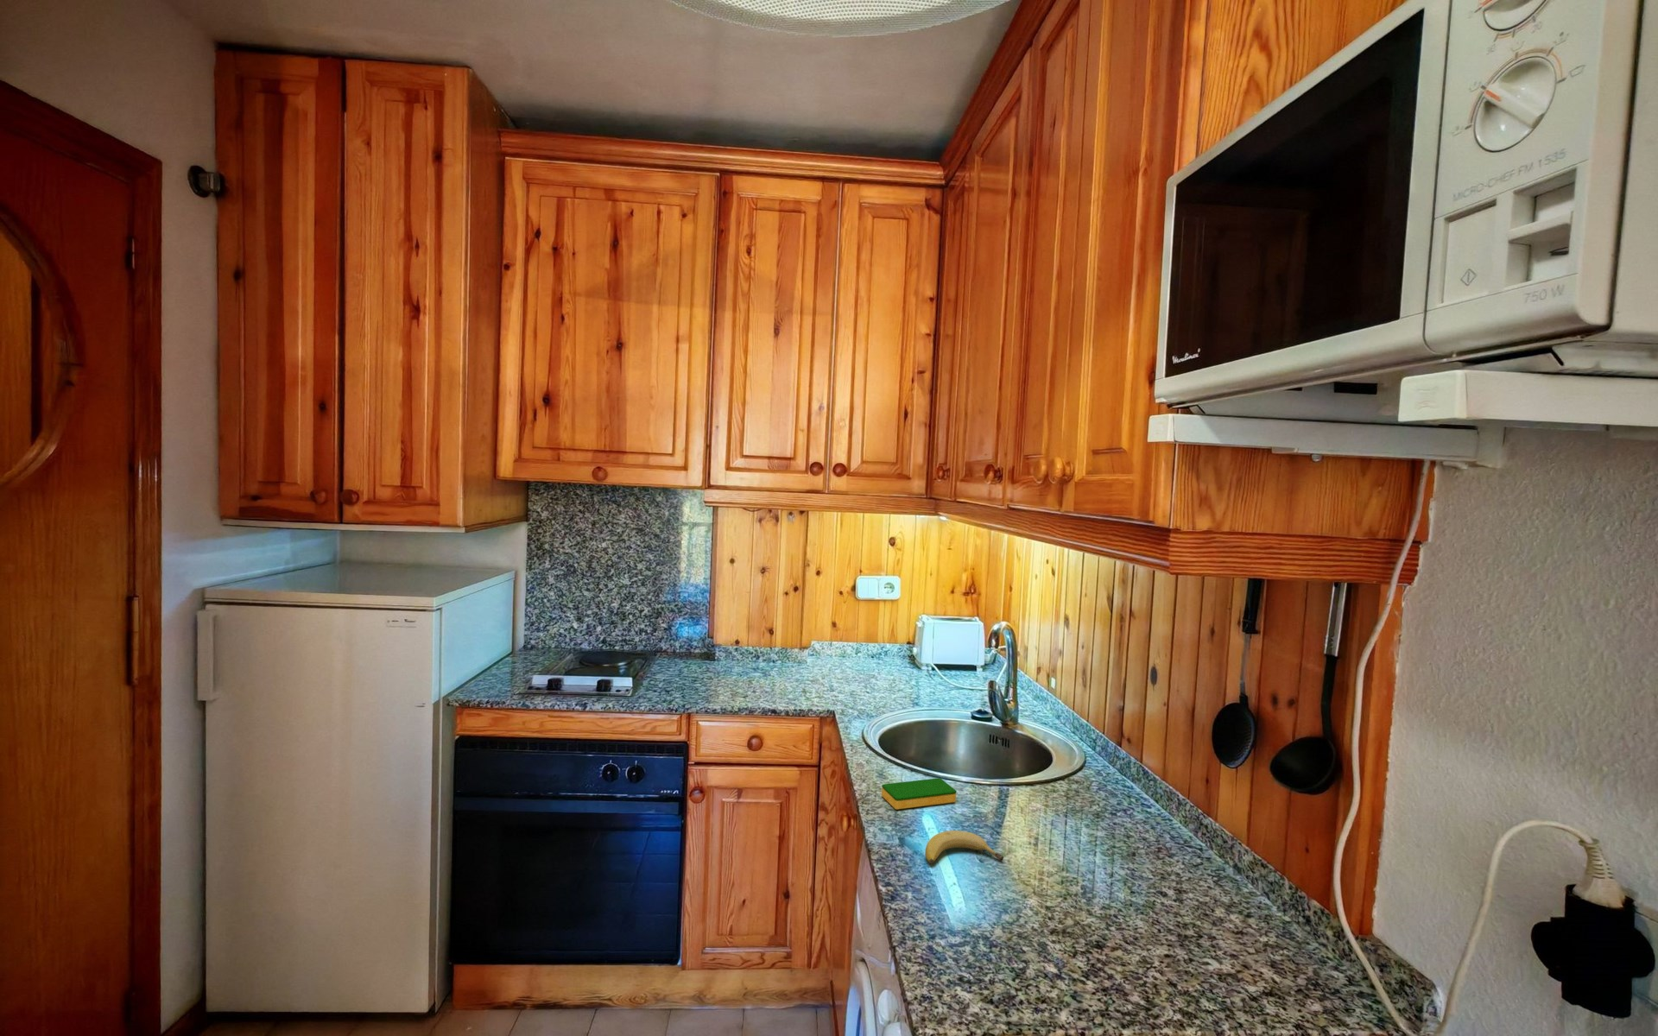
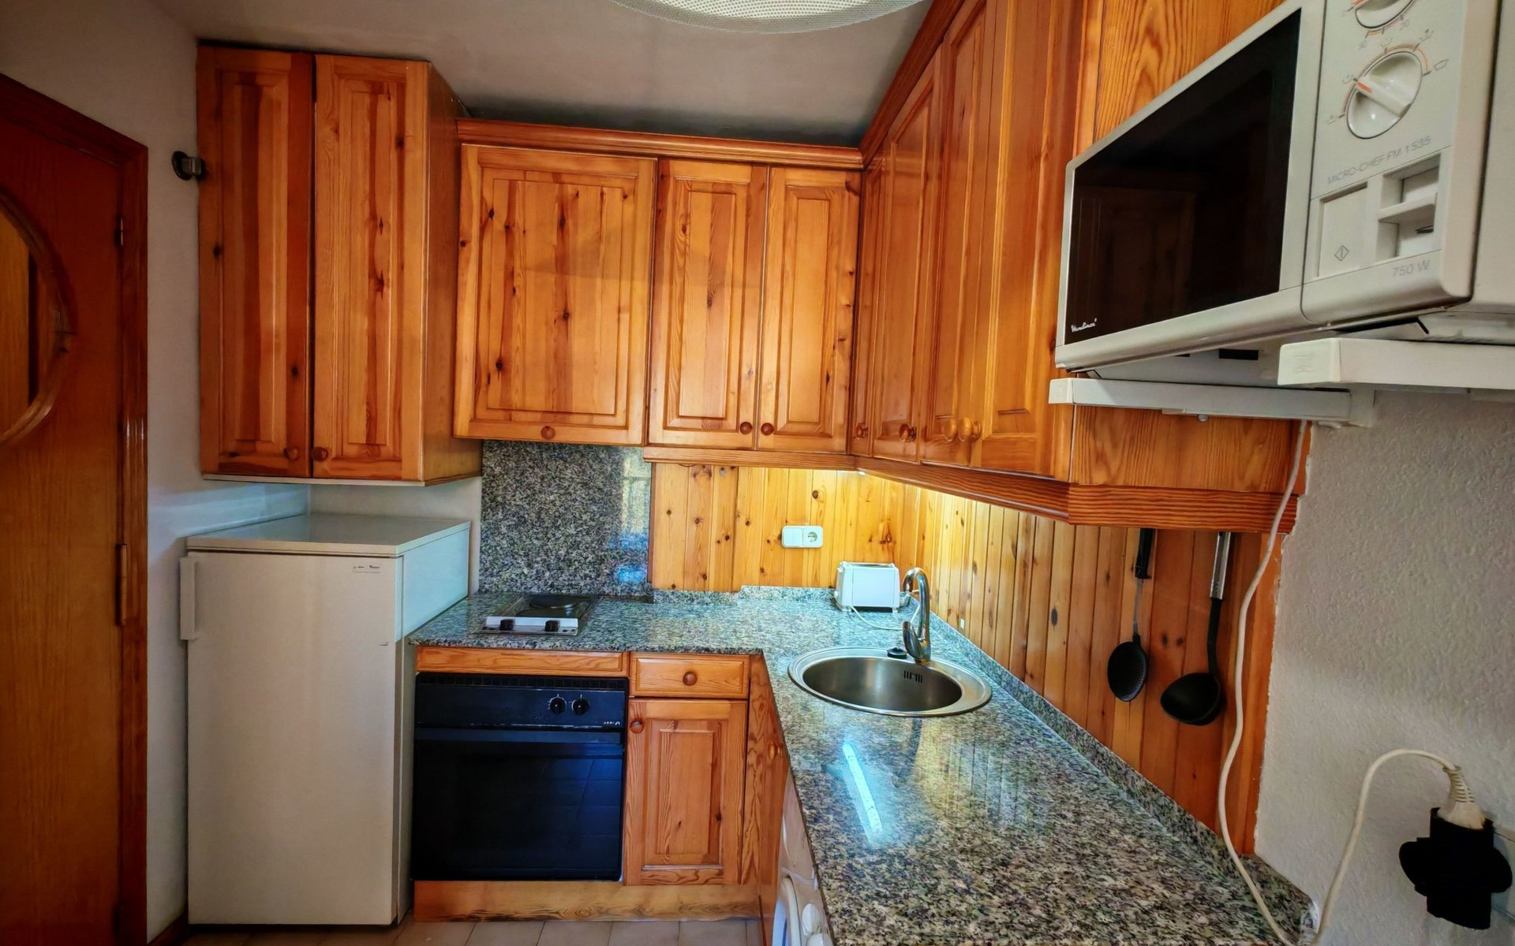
- fruit (960, 845)
- dish sponge (918, 793)
